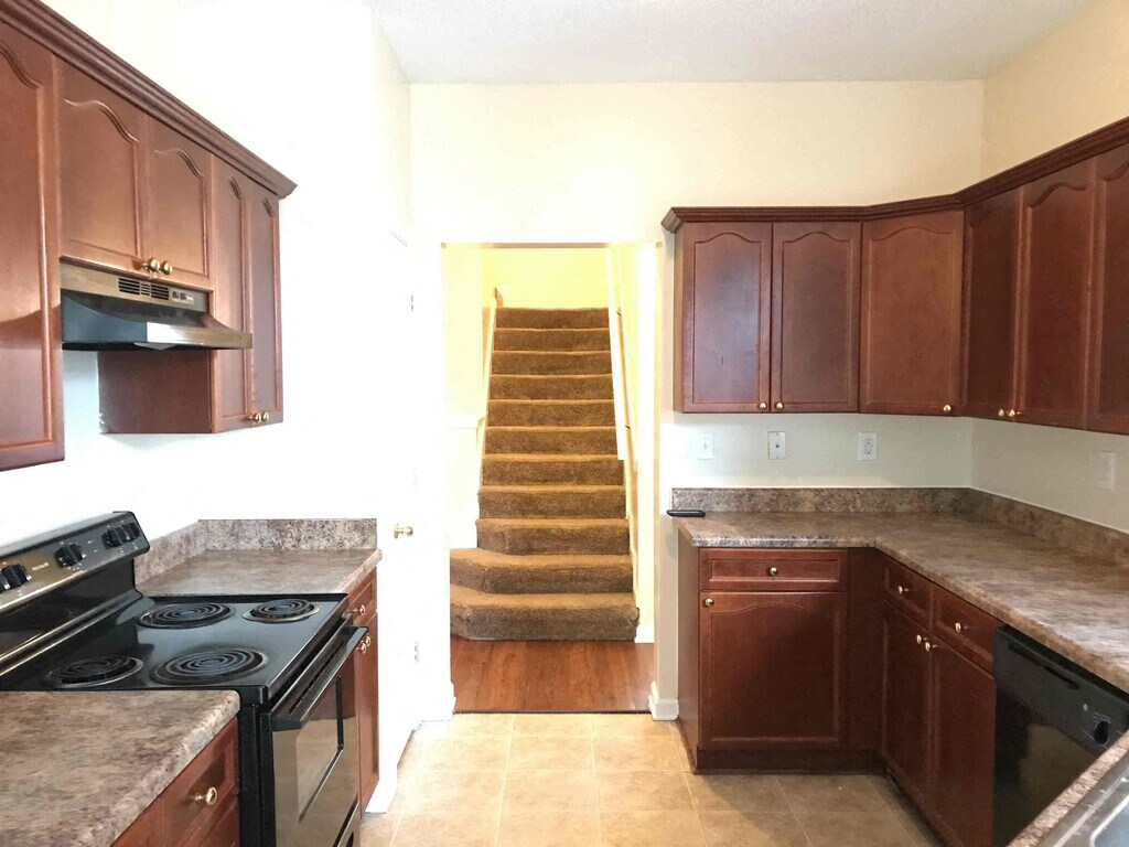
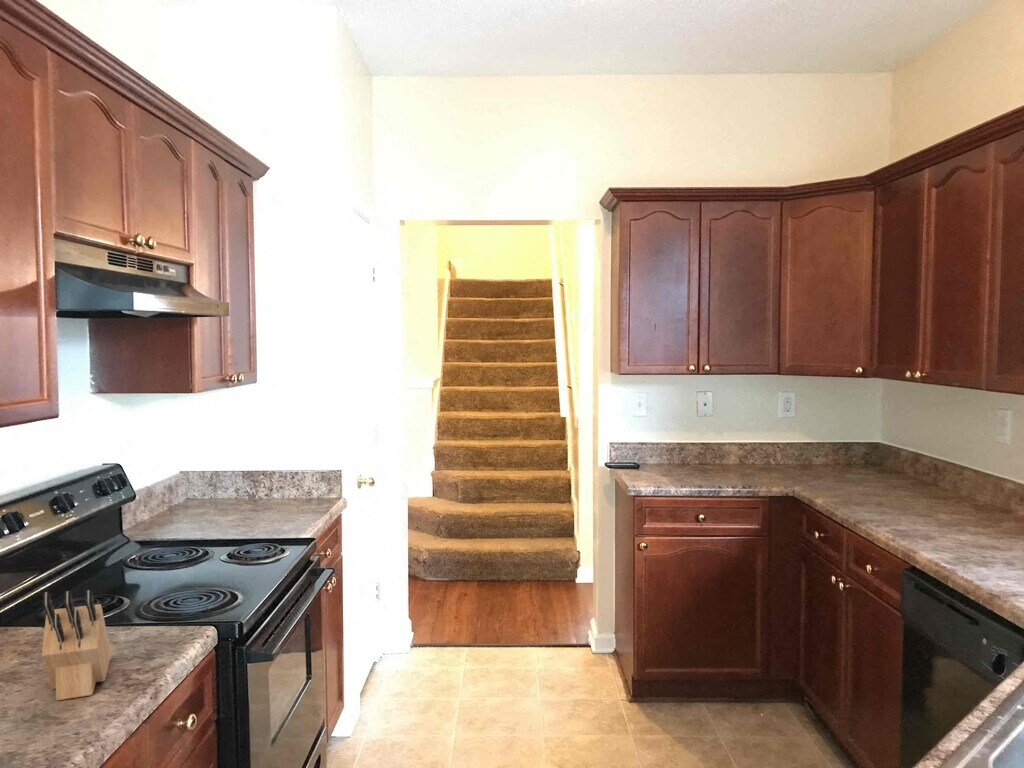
+ knife block (77, 630)
